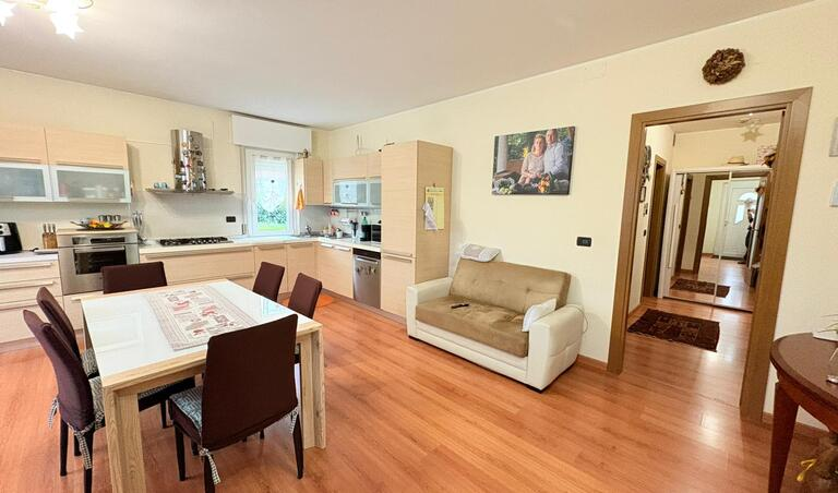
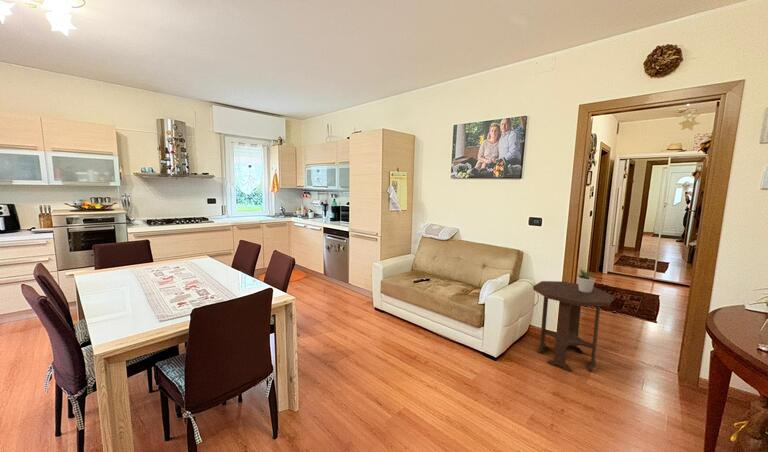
+ side table (568, 324)
+ potted plant (585, 279)
